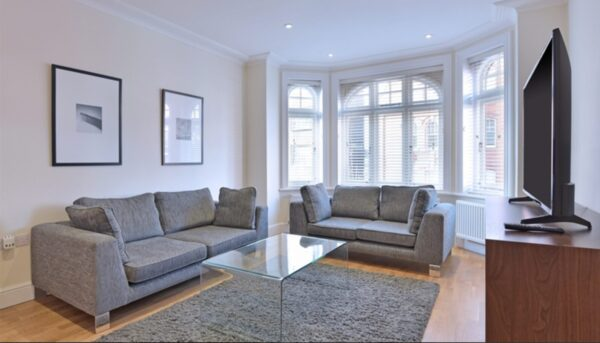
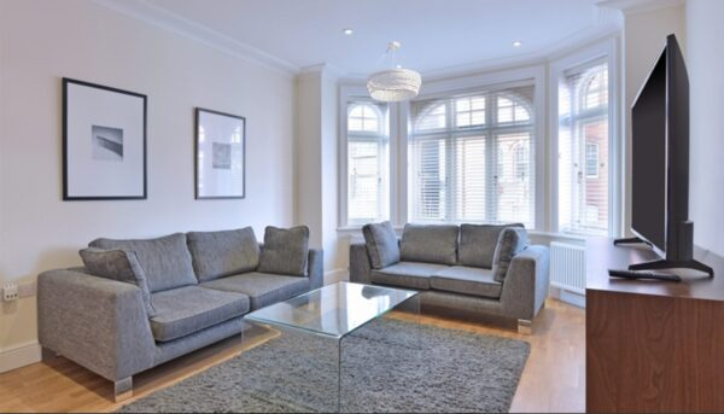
+ chandelier (393, 69)
